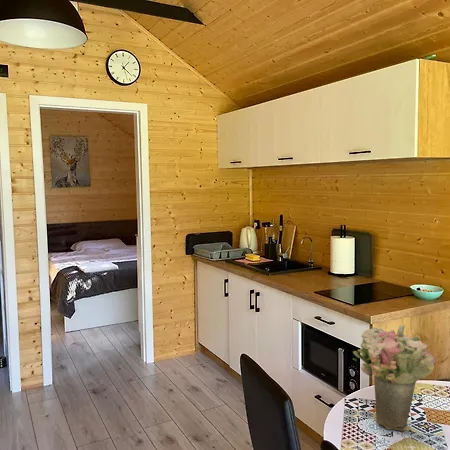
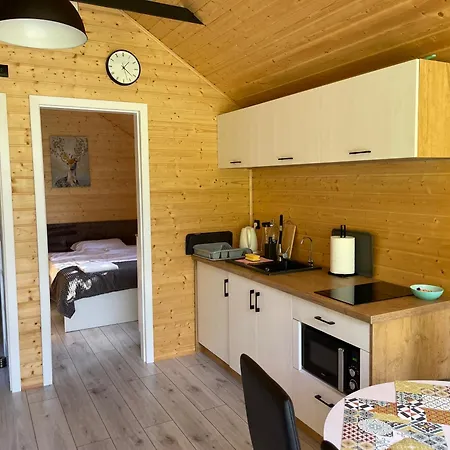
- flower bouquet (390, 376)
